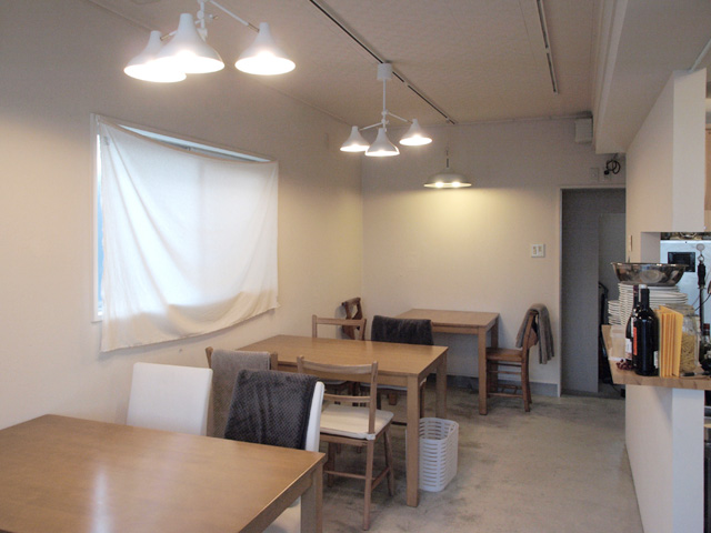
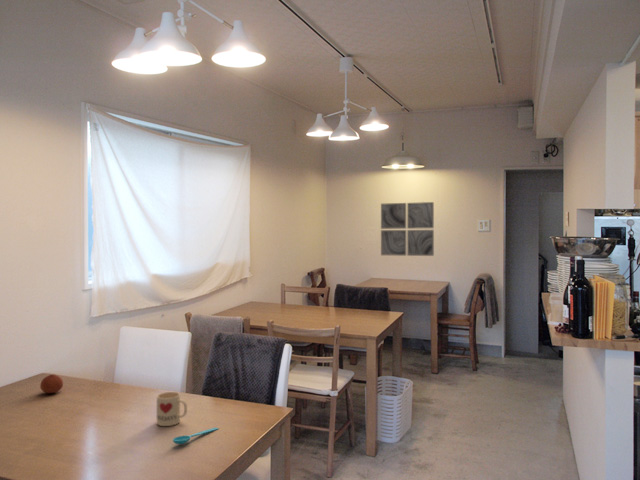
+ mug (172, 409)
+ wall art (407, 228)
+ spoon (196, 434)
+ fruit (51, 383)
